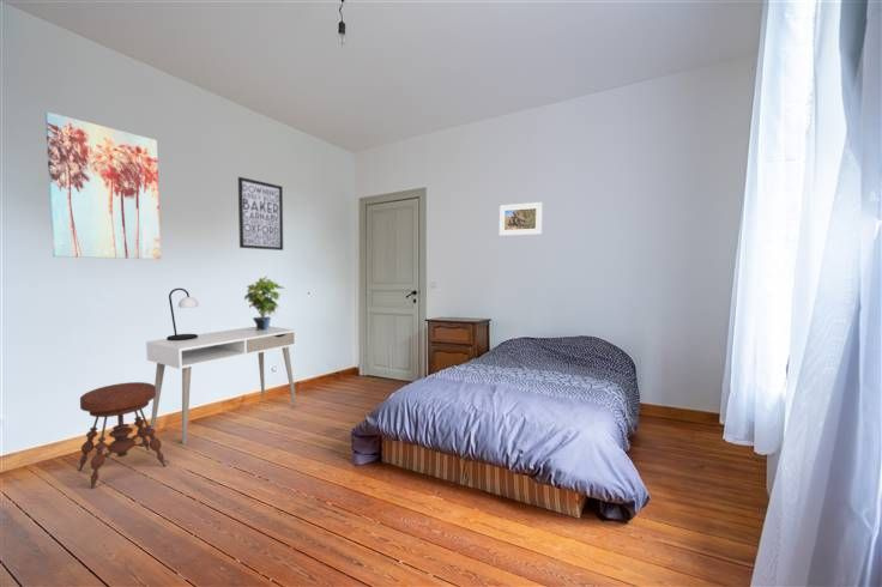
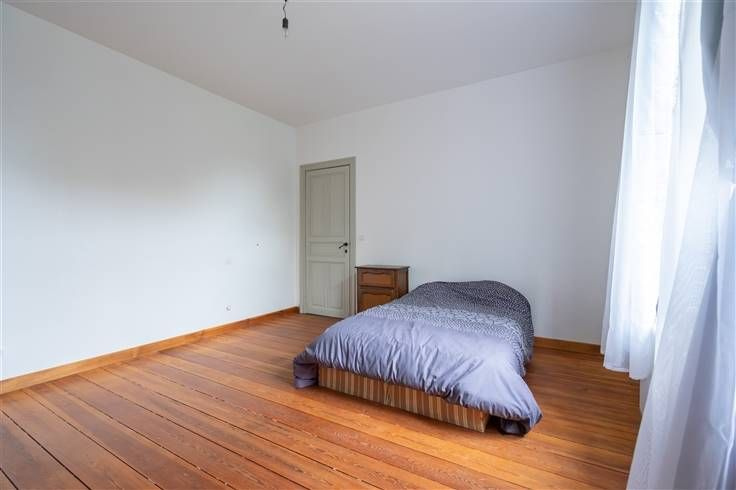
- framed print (520, 219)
- desk (228, 358)
- potted plant (262, 302)
- stool (121, 428)
- table lamp (181, 307)
- wall art (109, 193)
- wall art (261, 216)
